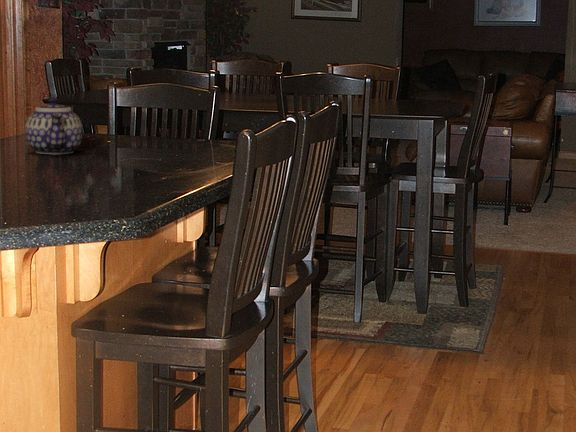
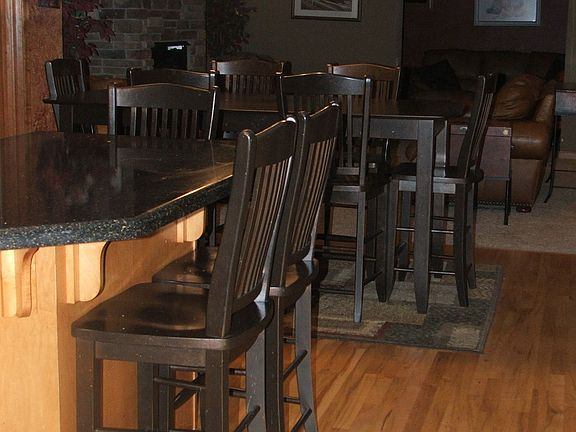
- teapot (53, 125)
